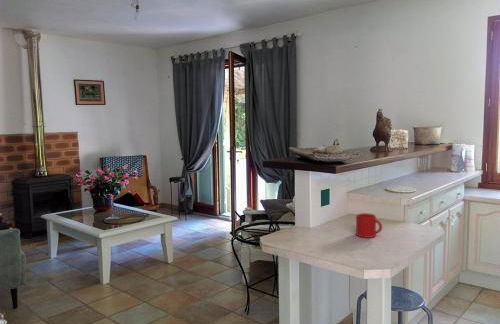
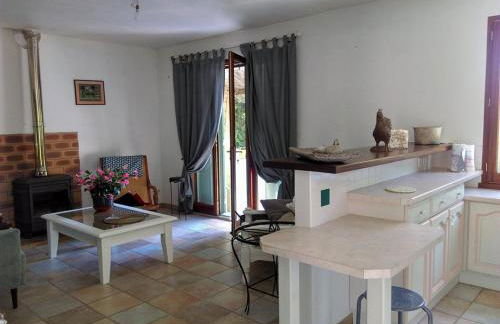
- mug (369, 225)
